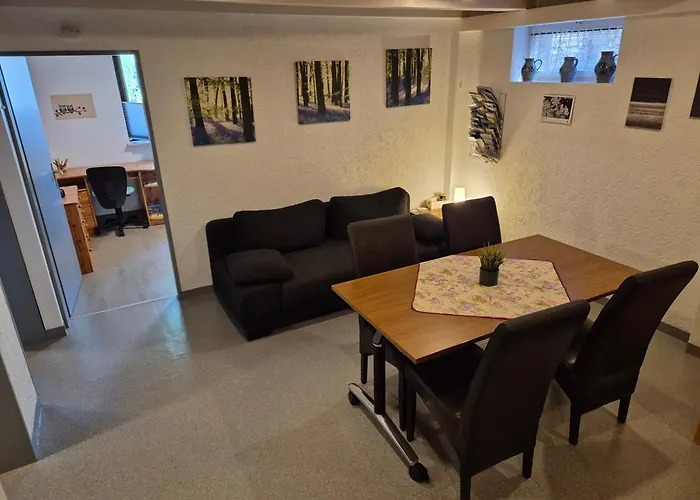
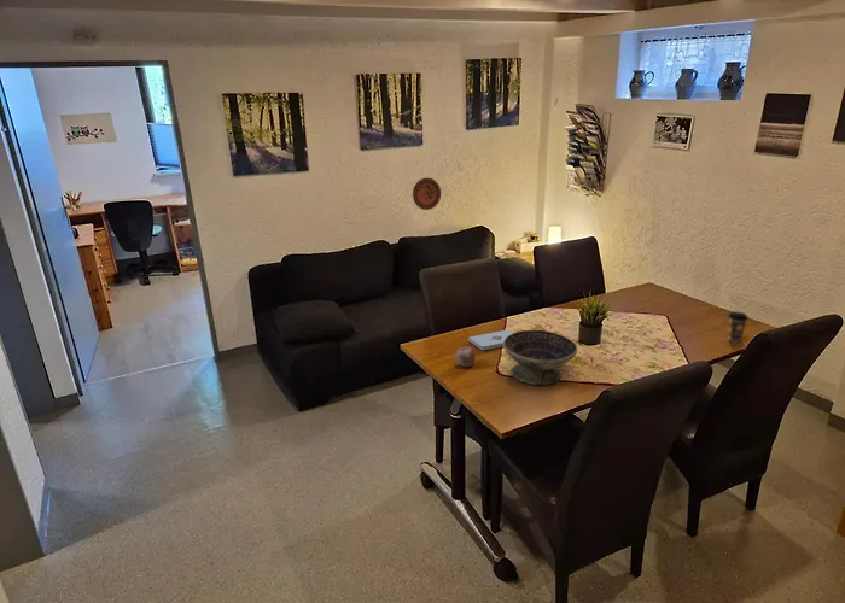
+ decorative plate (426, 193)
+ notepad (495, 339)
+ decorative bowl (540, 358)
+ apple (465, 356)
+ coffee cup (736, 327)
